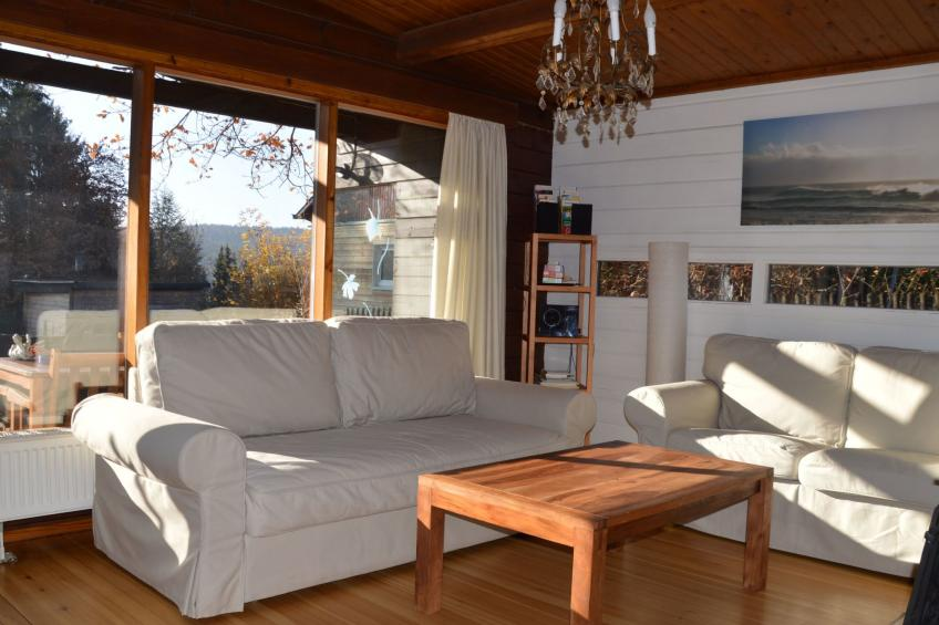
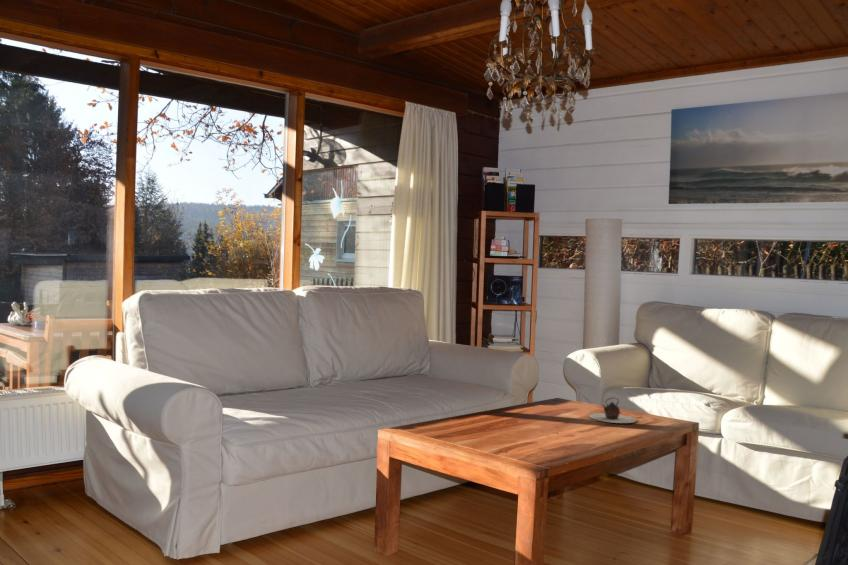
+ teapot (612, 407)
